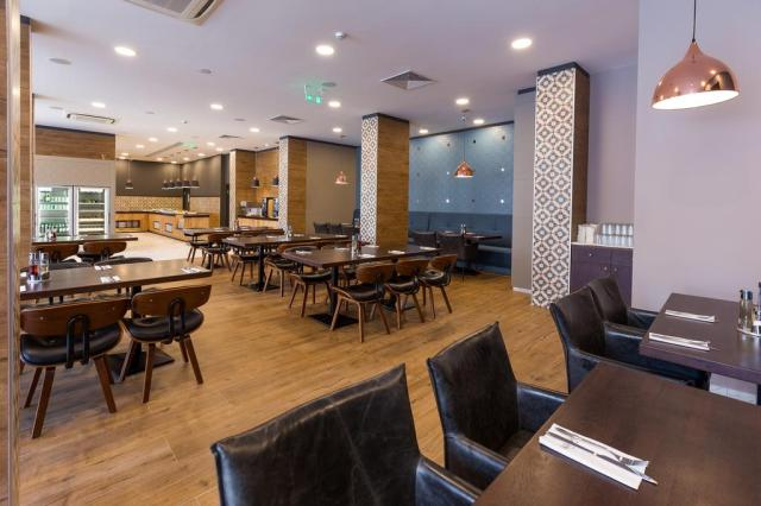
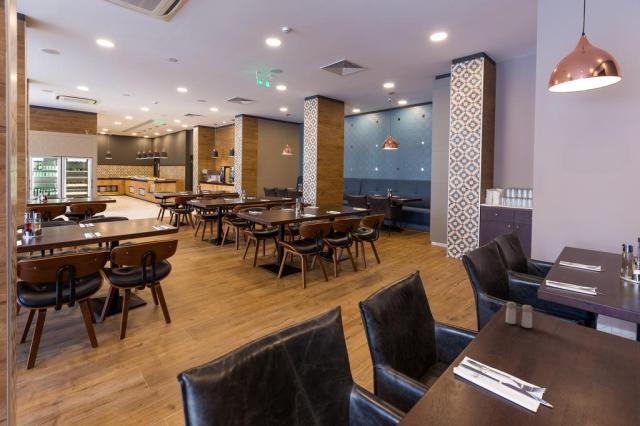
+ salt and pepper shaker (515, 314)
